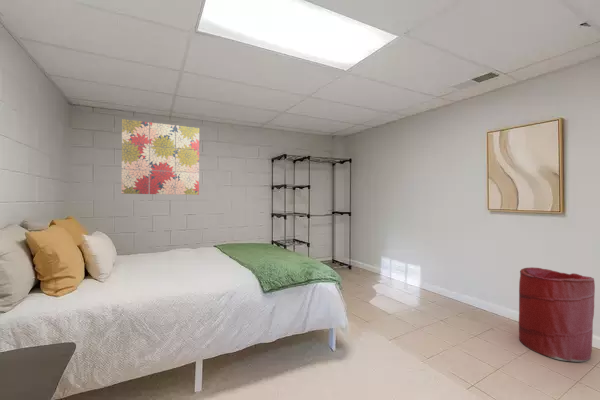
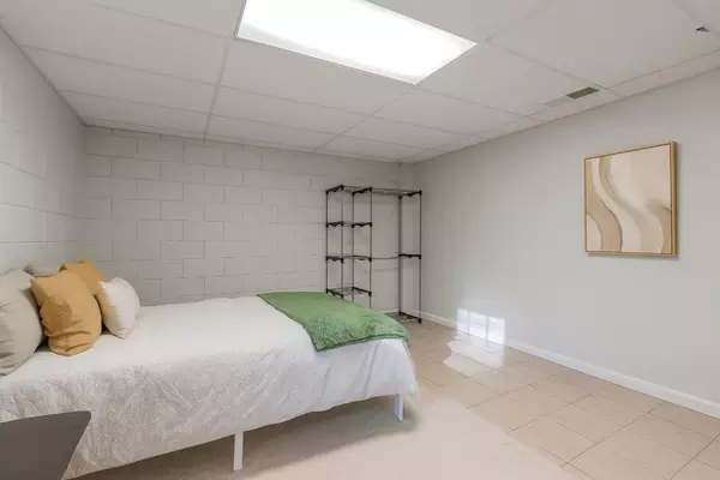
- wall art (162, 159)
- laundry hamper (554, 308)
